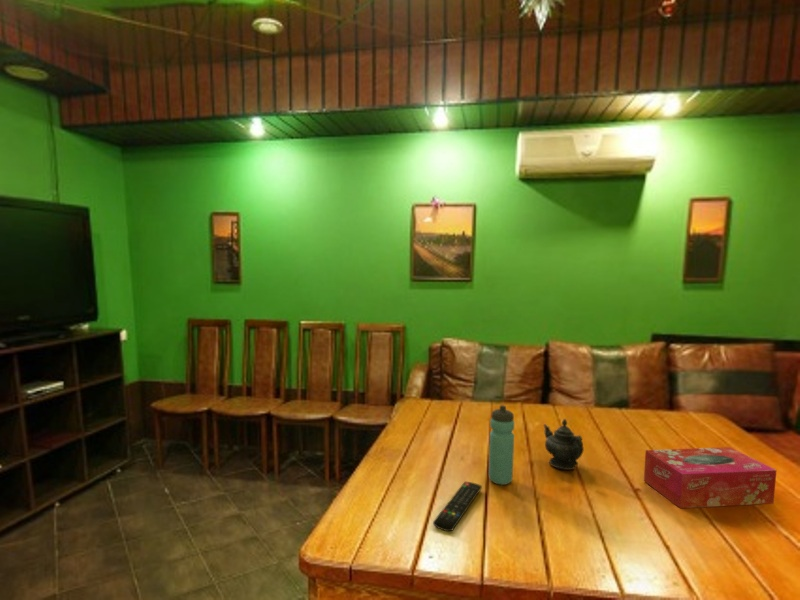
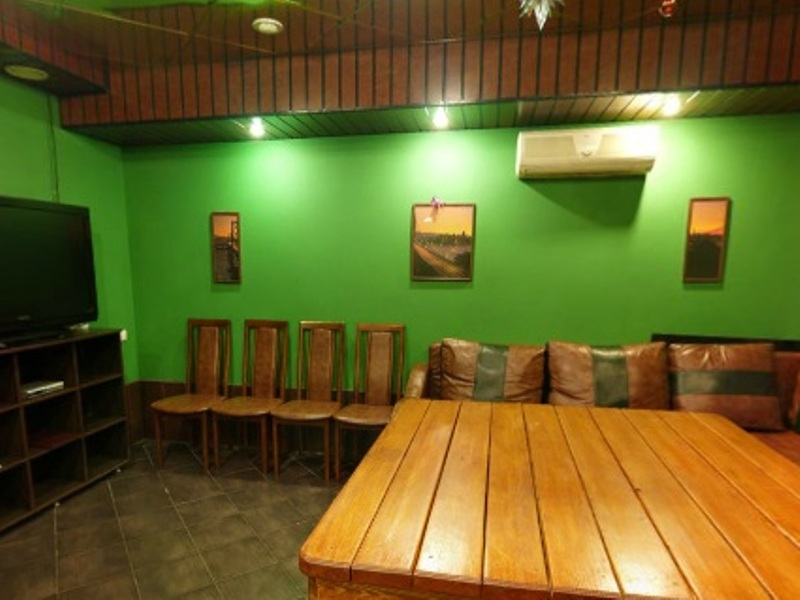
- tissue box (706, 475)
- remote control (459, 504)
- teapot (561, 441)
- water bottle (501, 443)
